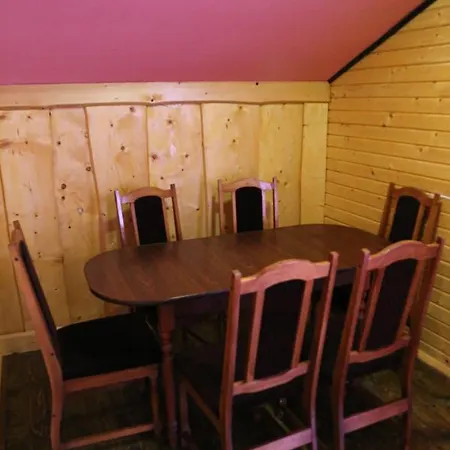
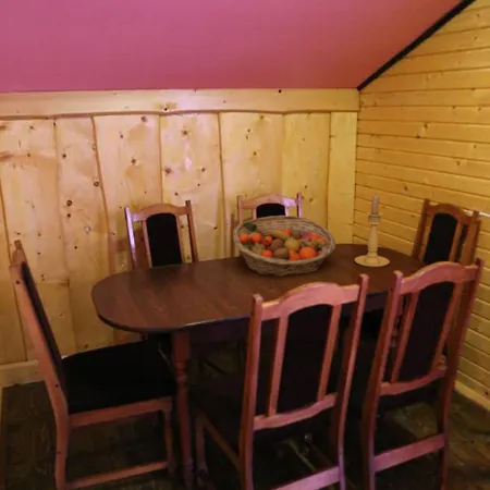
+ fruit basket (283, 245)
+ candle holder (373, 228)
